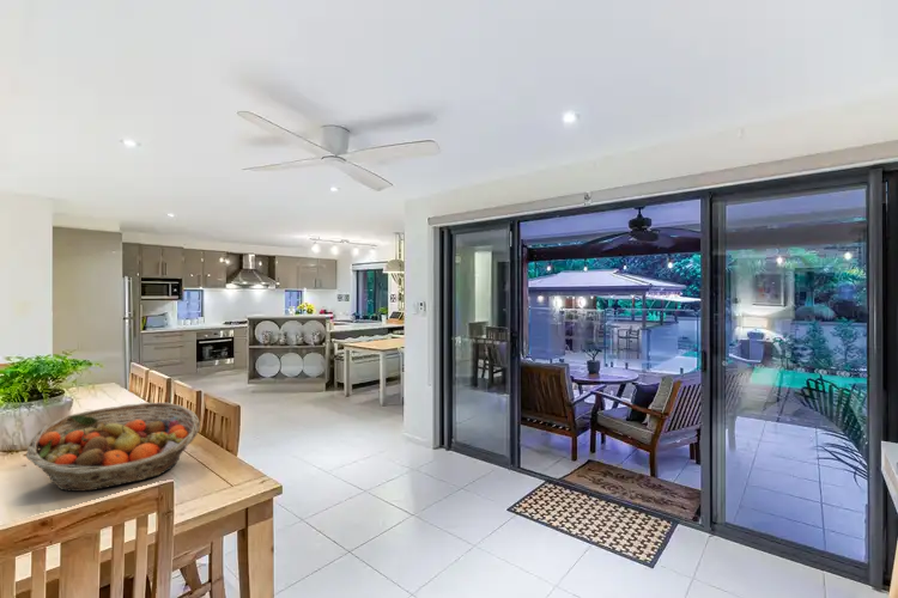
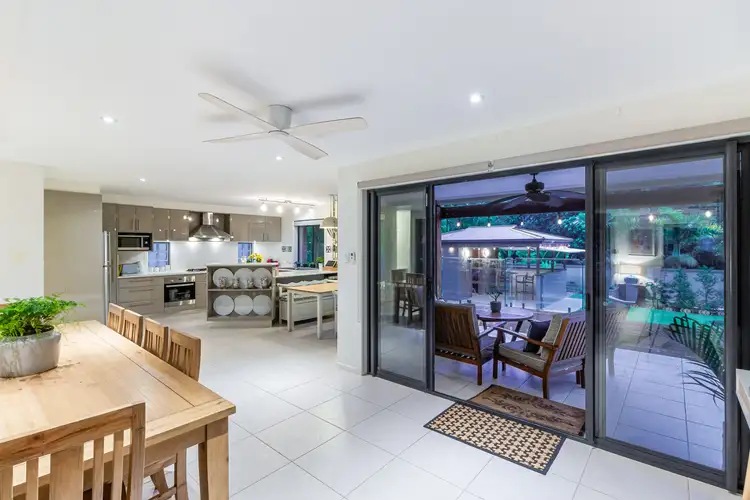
- fruit basket (121, 443)
